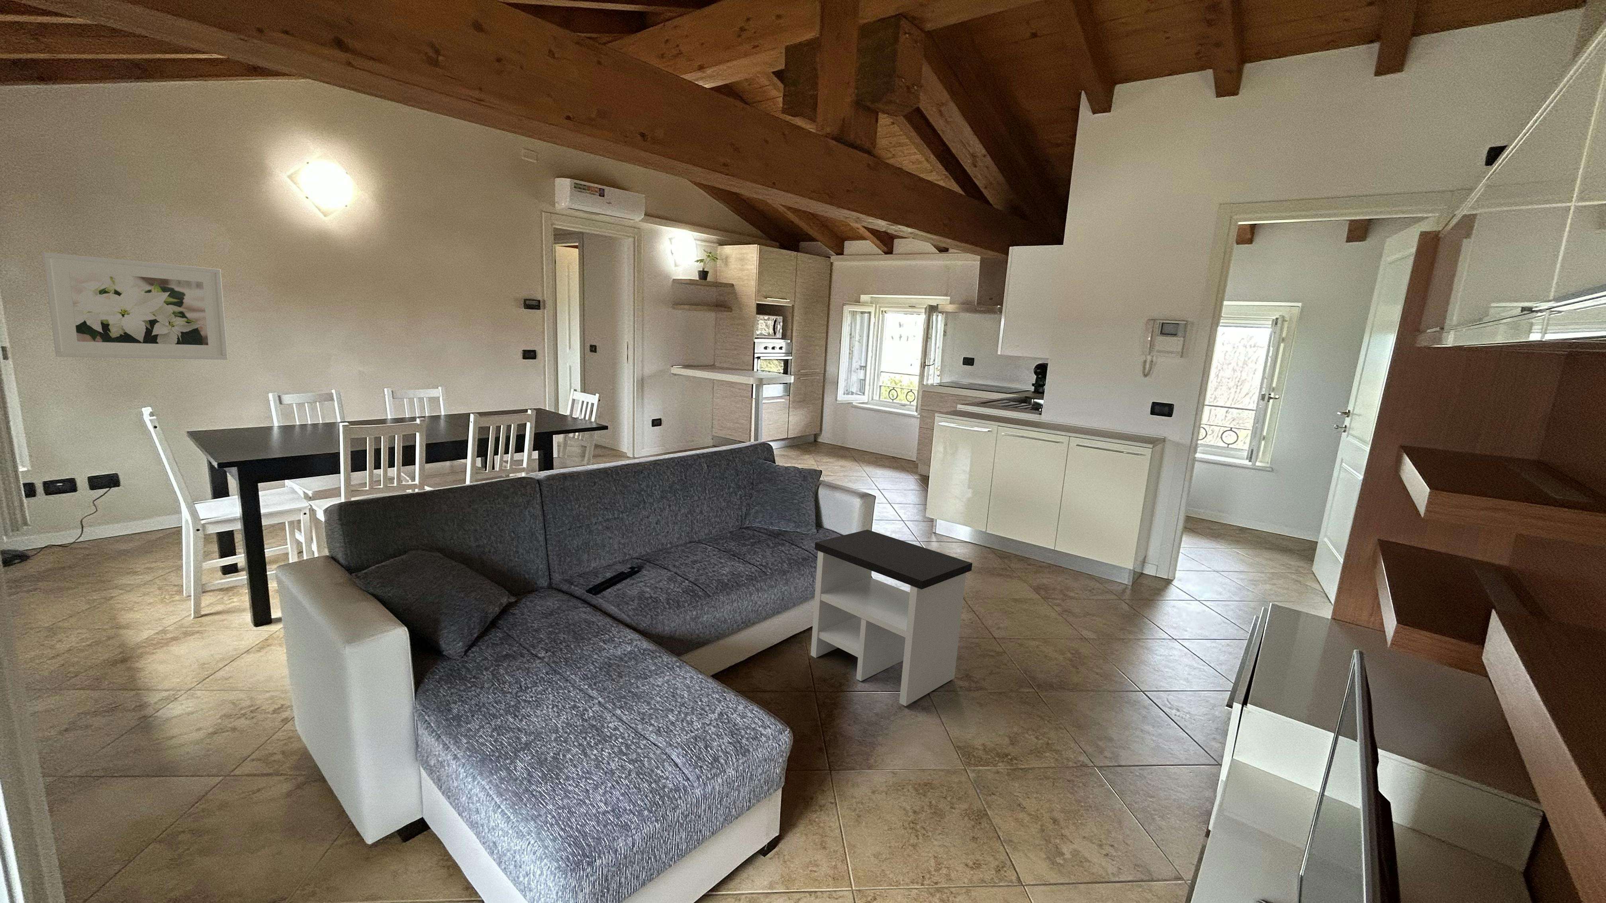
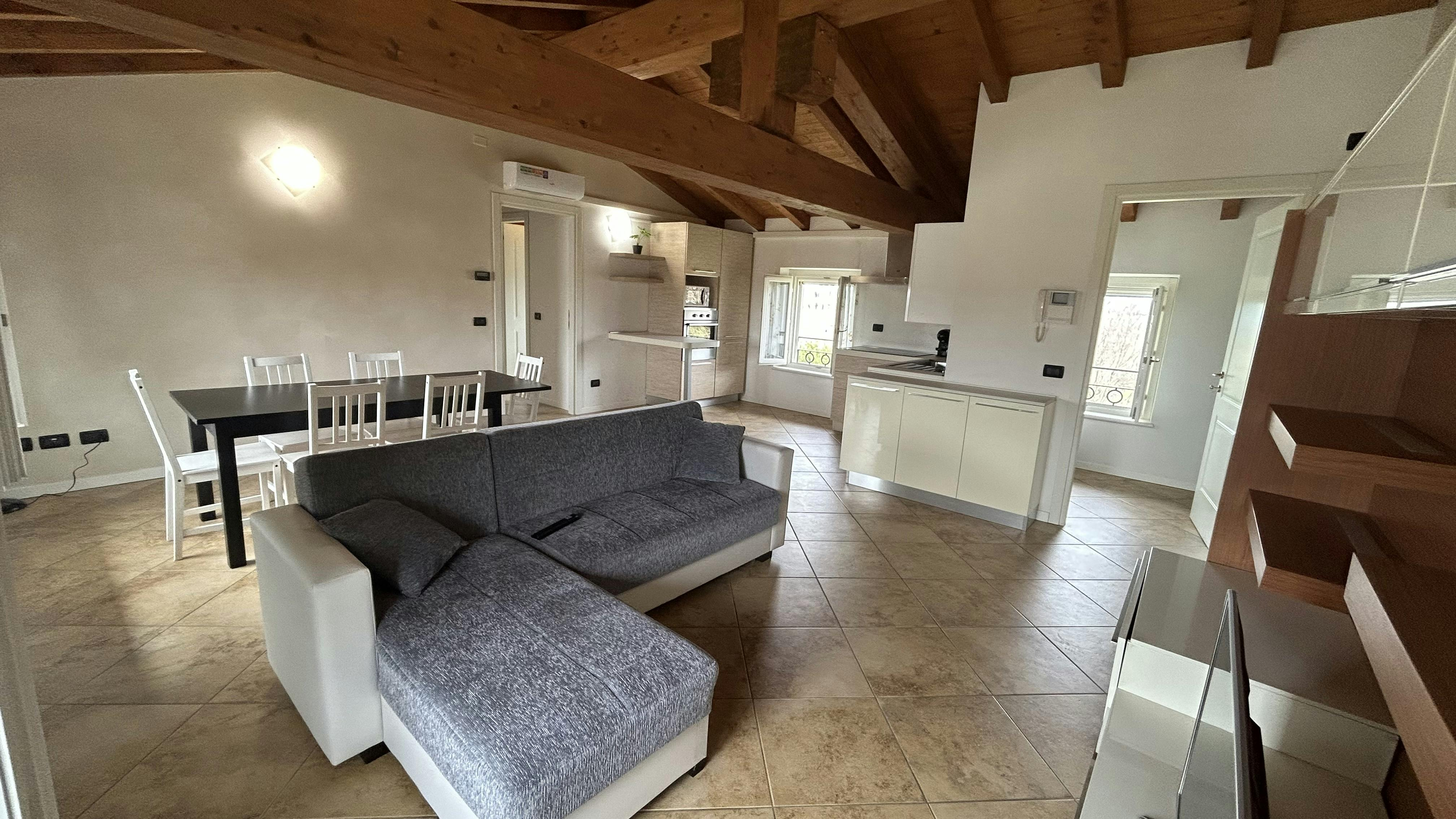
- side table (886, 610)
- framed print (142, 310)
